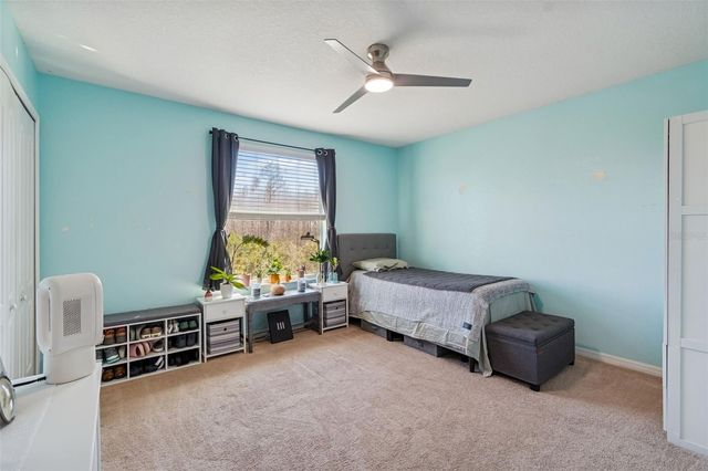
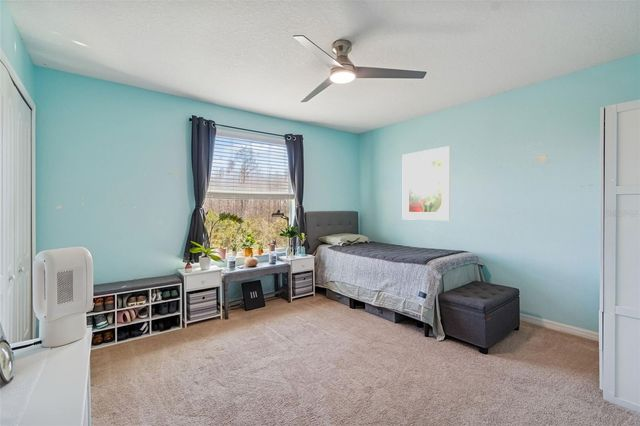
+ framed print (424, 185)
